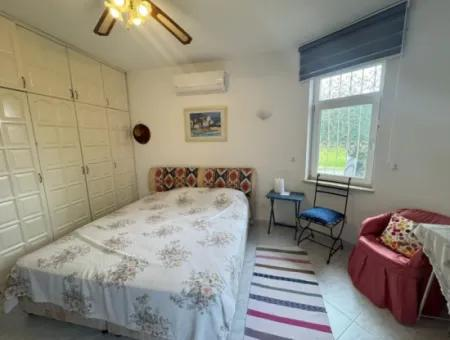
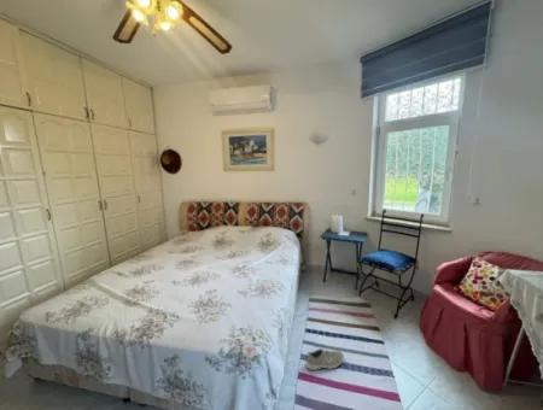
+ sneaker (325, 357)
